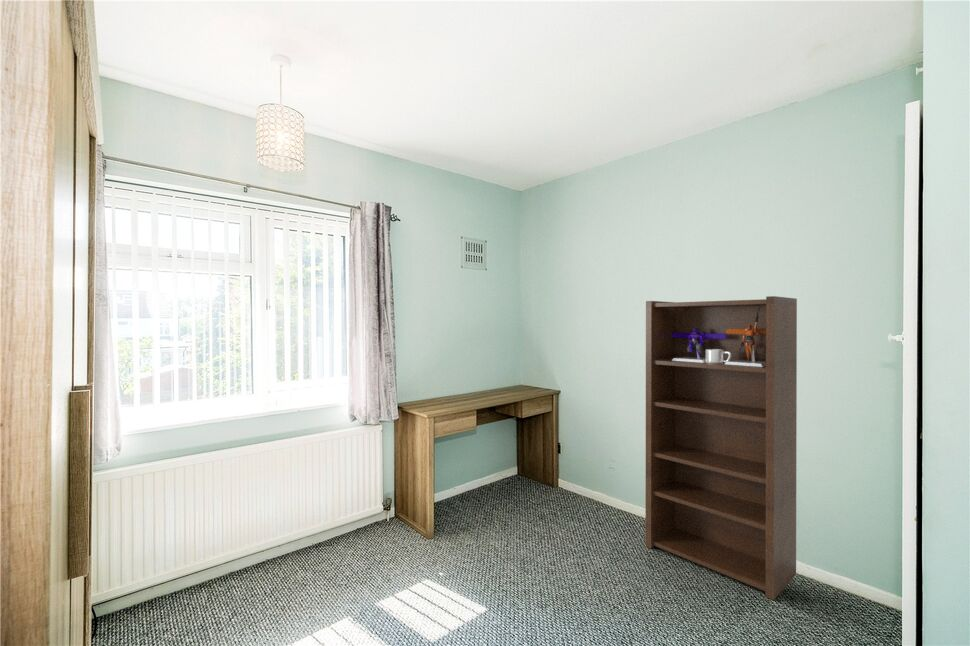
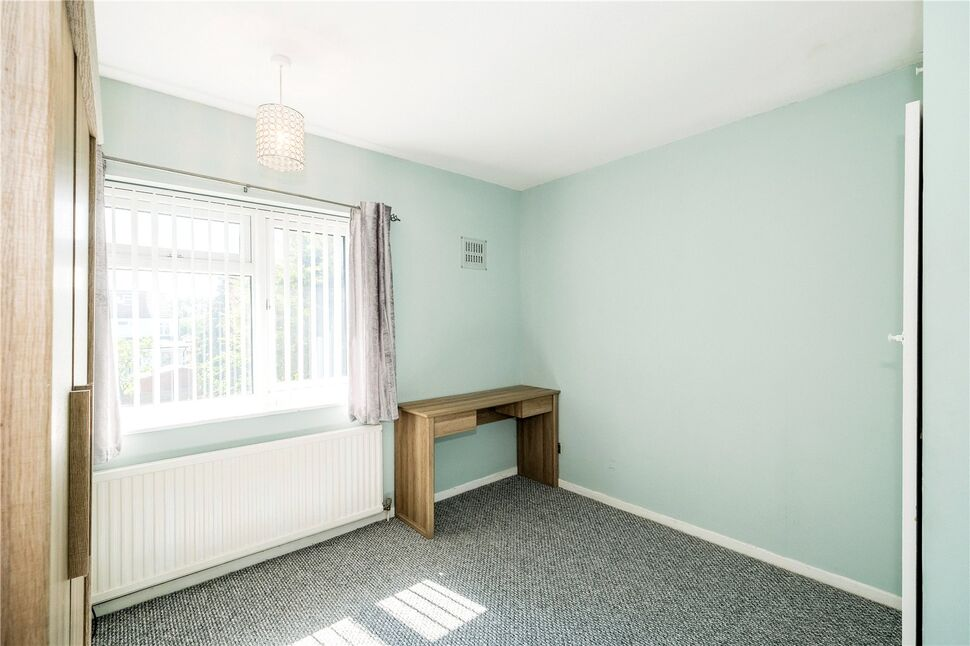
- bookshelf (716, 429)
